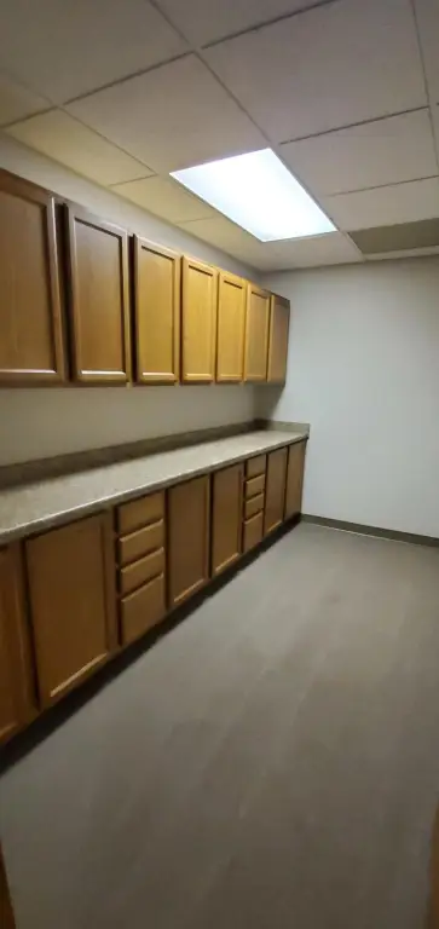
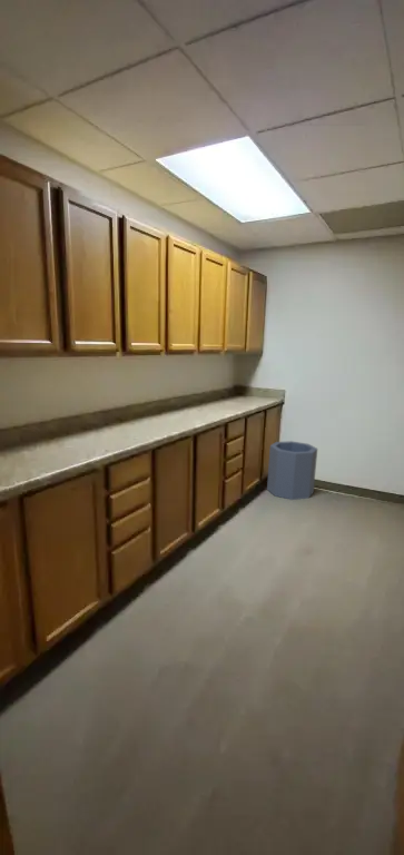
+ trash can (292, 469)
